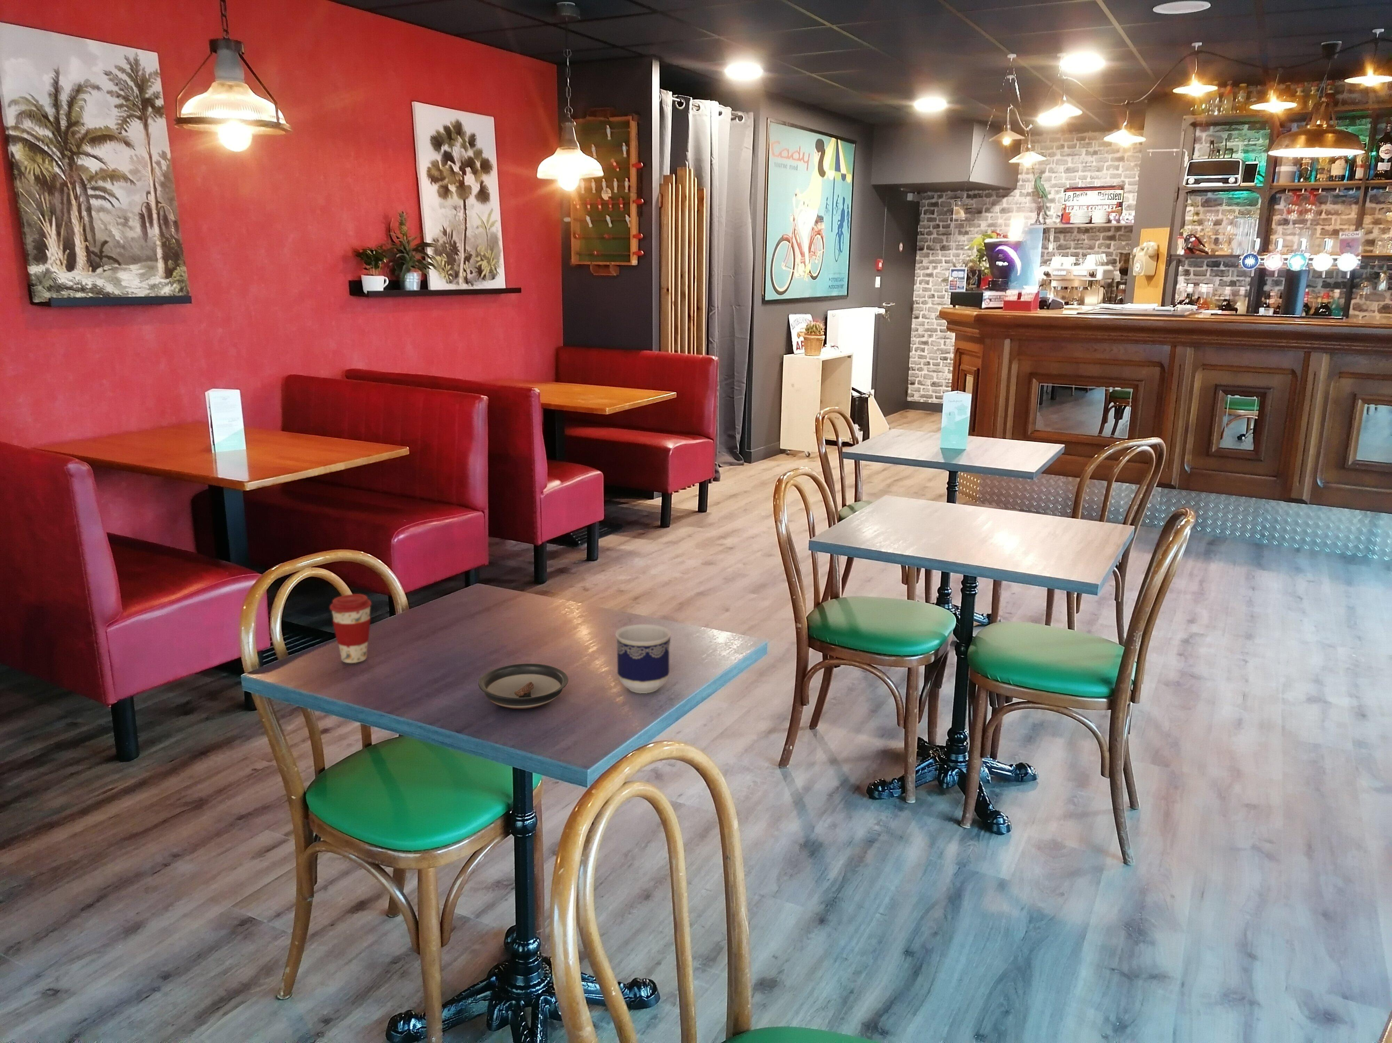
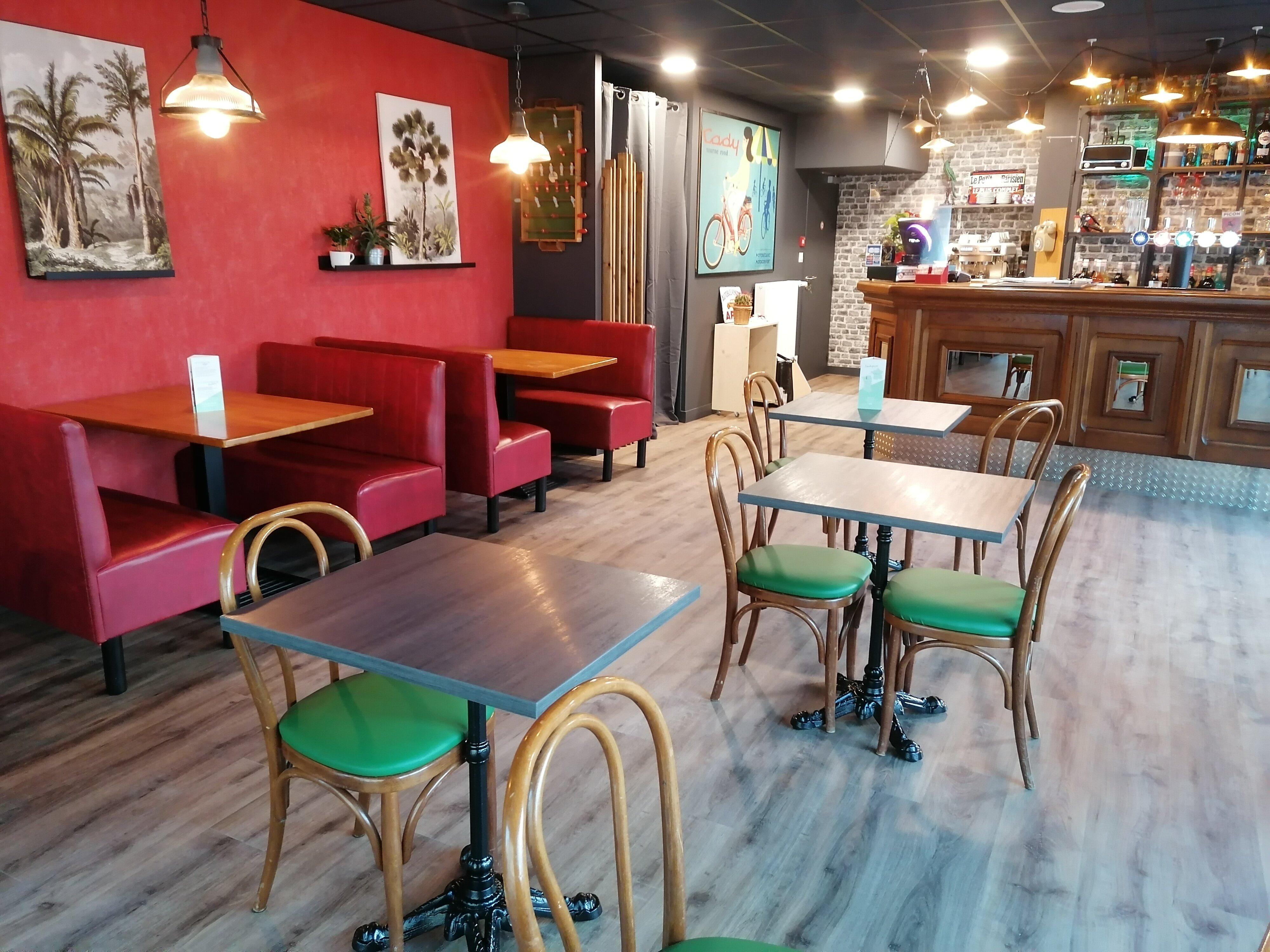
- cup (649, 657)
- saucer (524, 689)
- coffee cup (352, 629)
